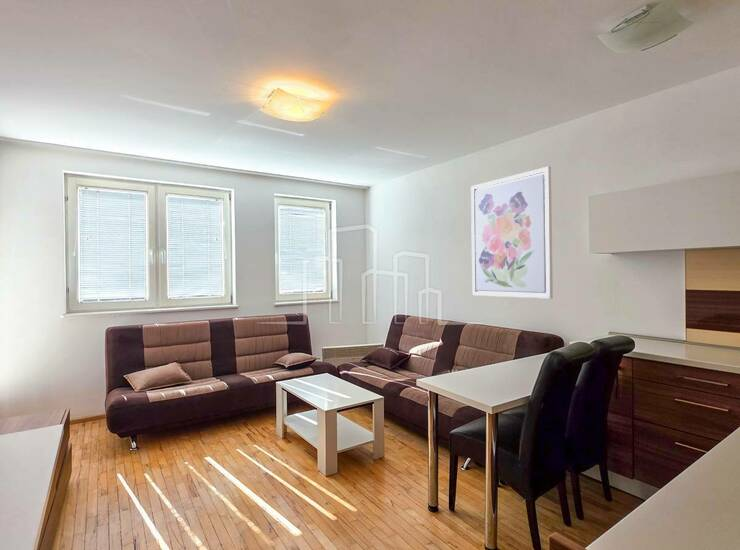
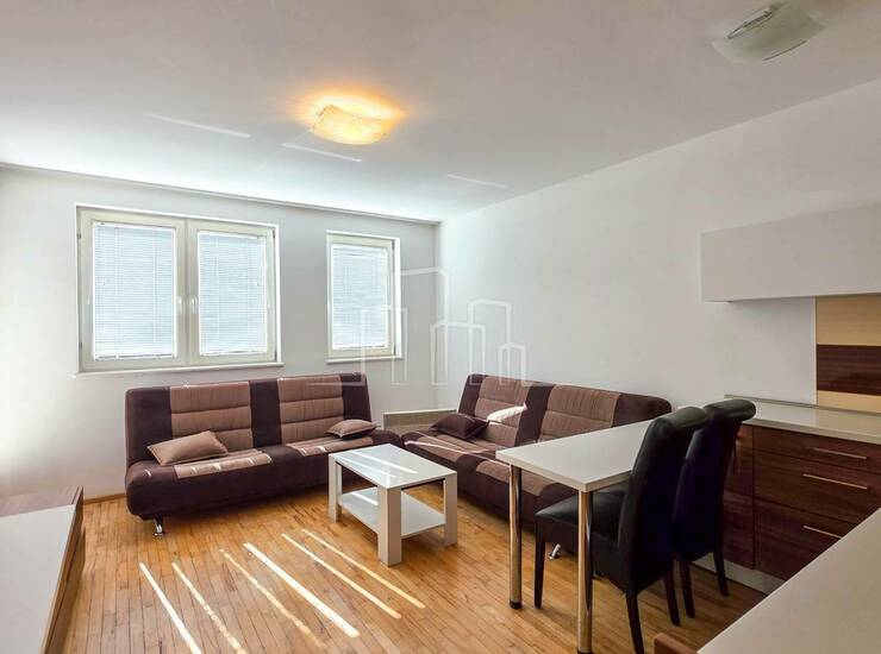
- wall art (508, 237)
